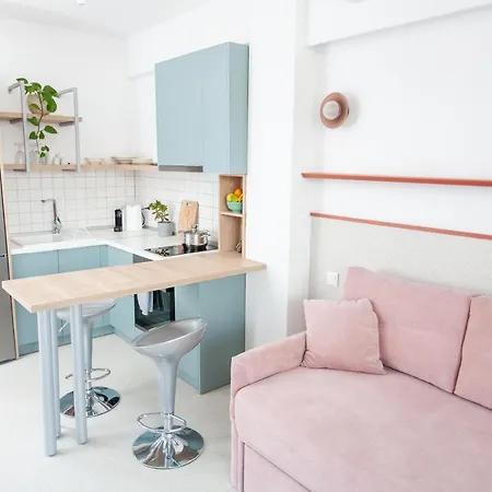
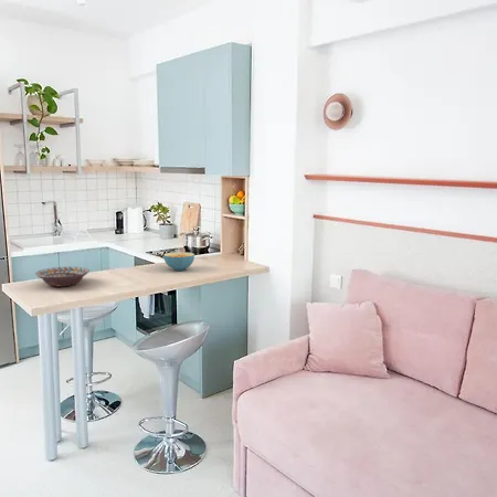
+ cereal bowl (179, 262)
+ decorative bowl (63, 277)
